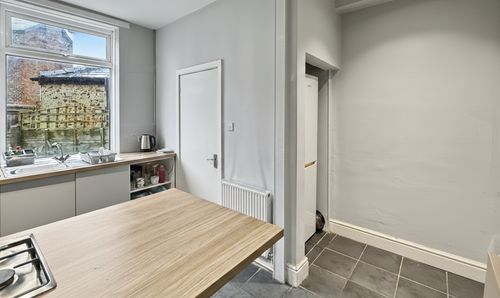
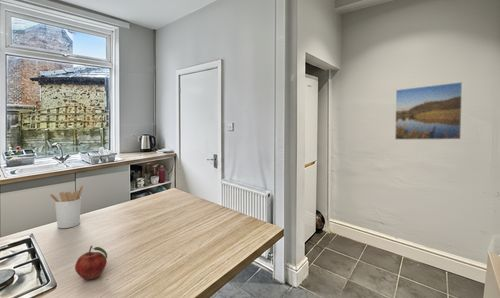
+ utensil holder (69, 207)
+ fruit (93, 262)
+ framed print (426, 113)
